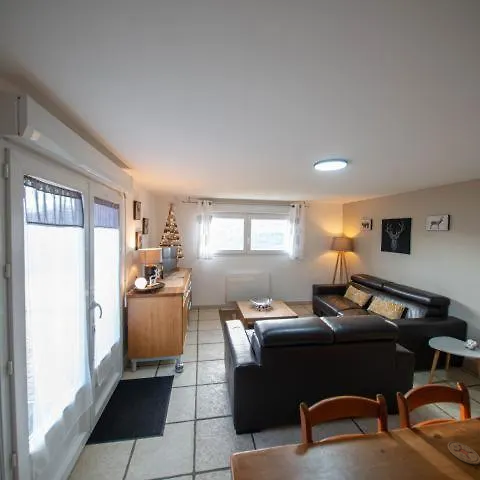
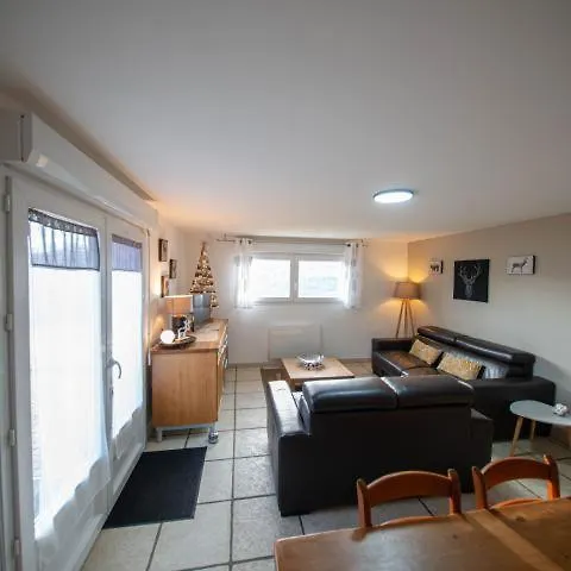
- coaster (463, 452)
